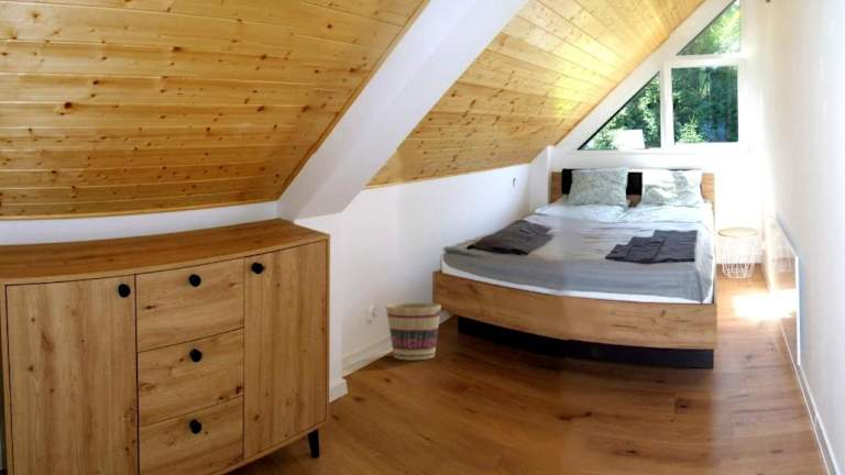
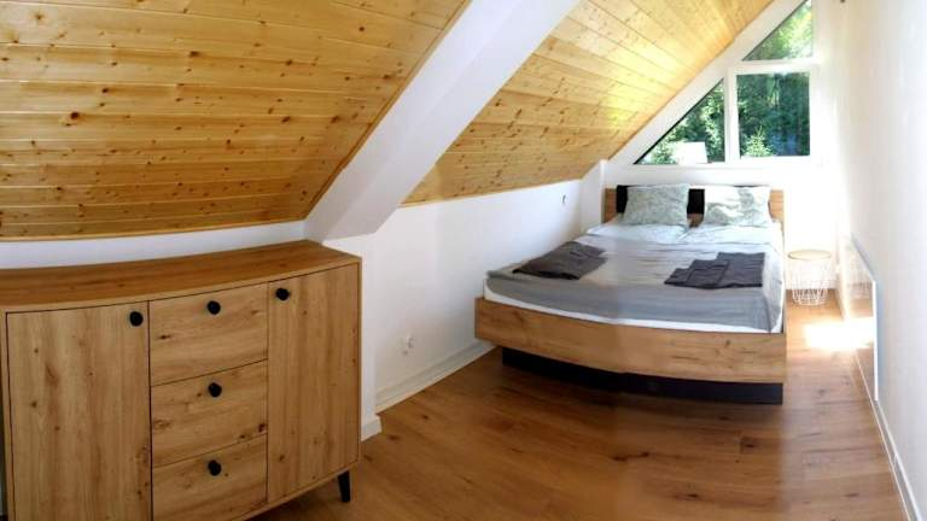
- basket (414, 330)
